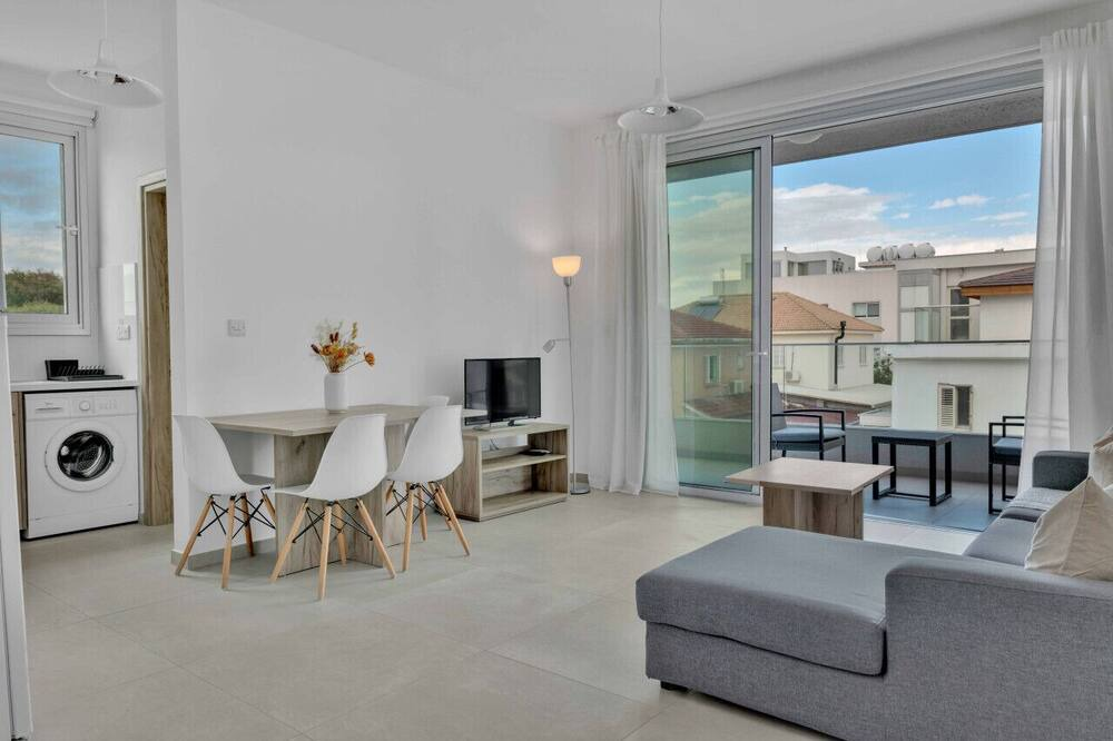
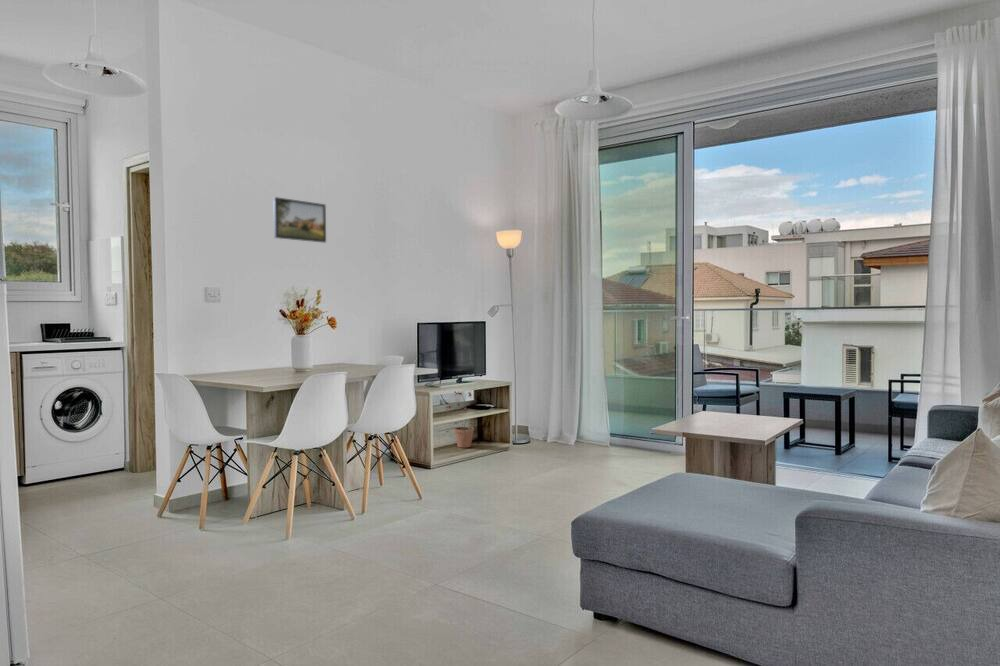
+ potted plant (462, 421)
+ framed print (300, 220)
